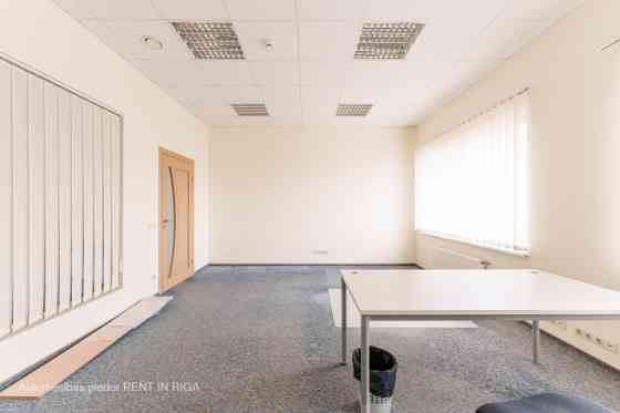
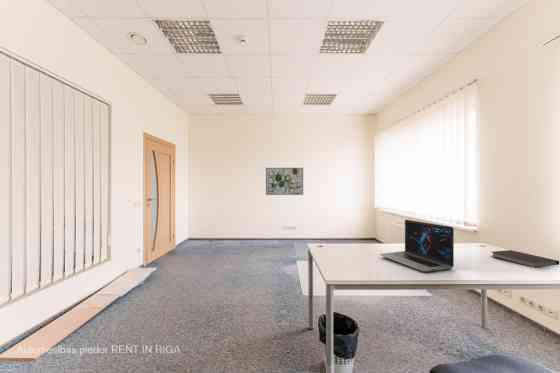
+ wall art (284, 181)
+ laptop (413, 243)
+ notebook (522, 258)
